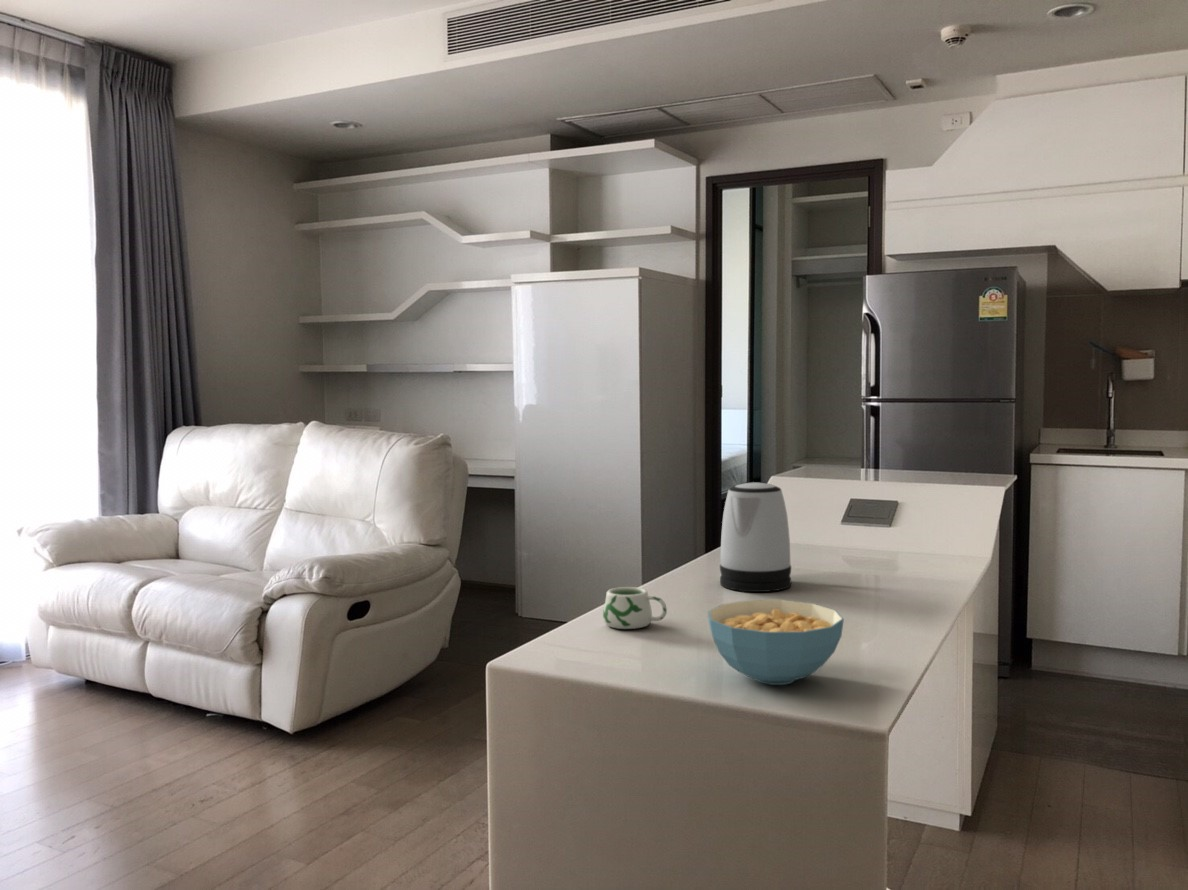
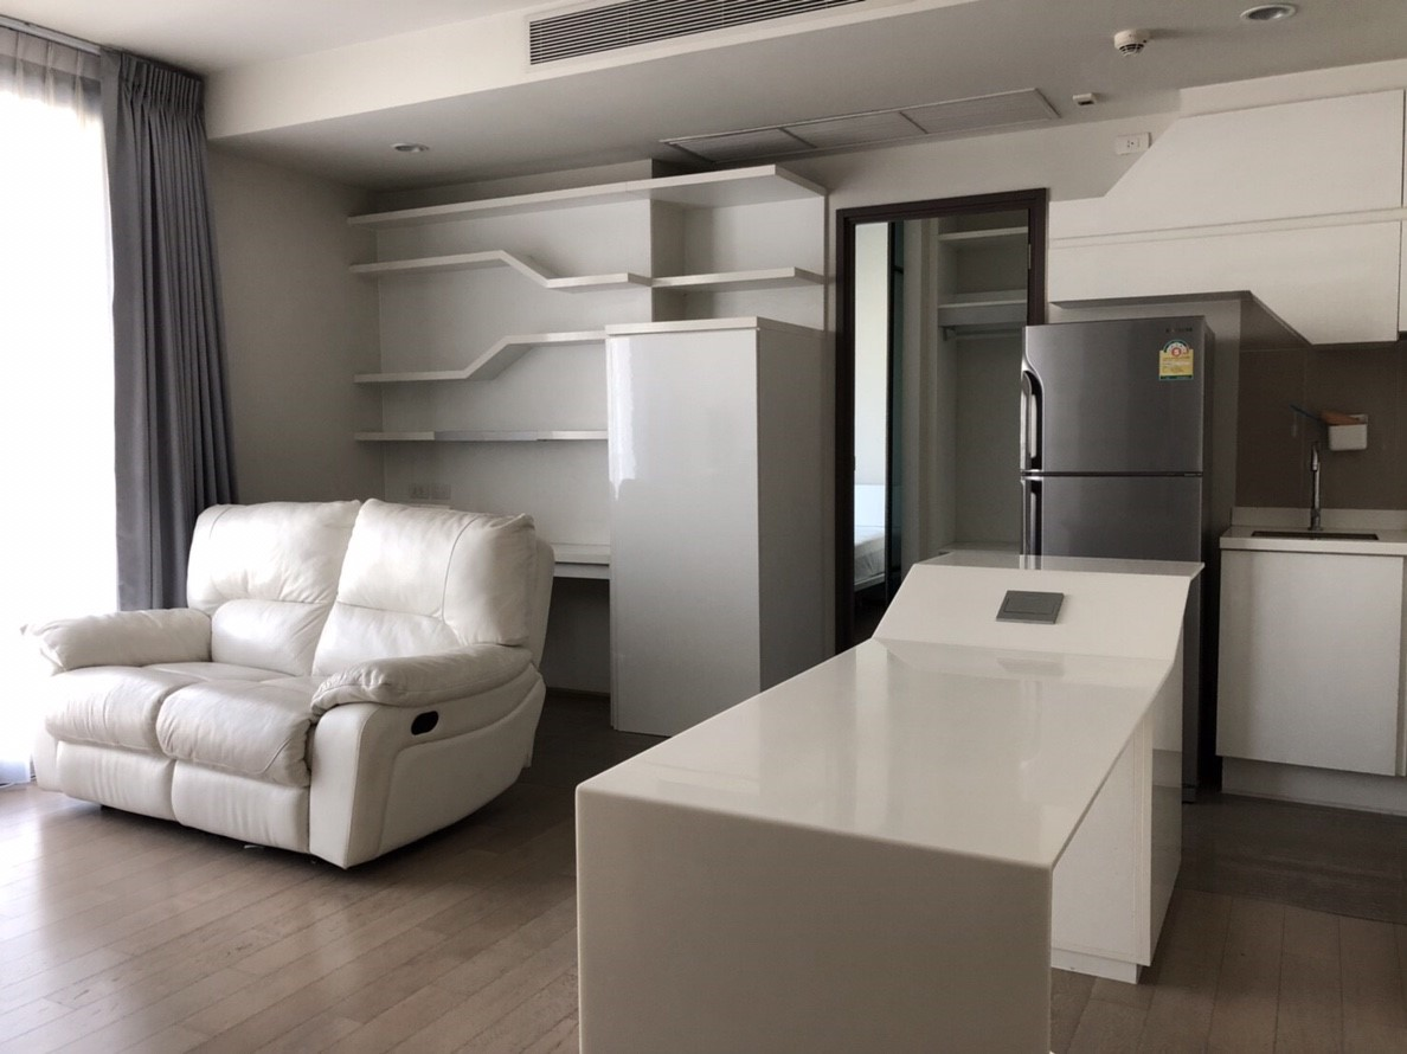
- kettle (759, 532)
- mug (635, 608)
- cereal bowl (774, 647)
